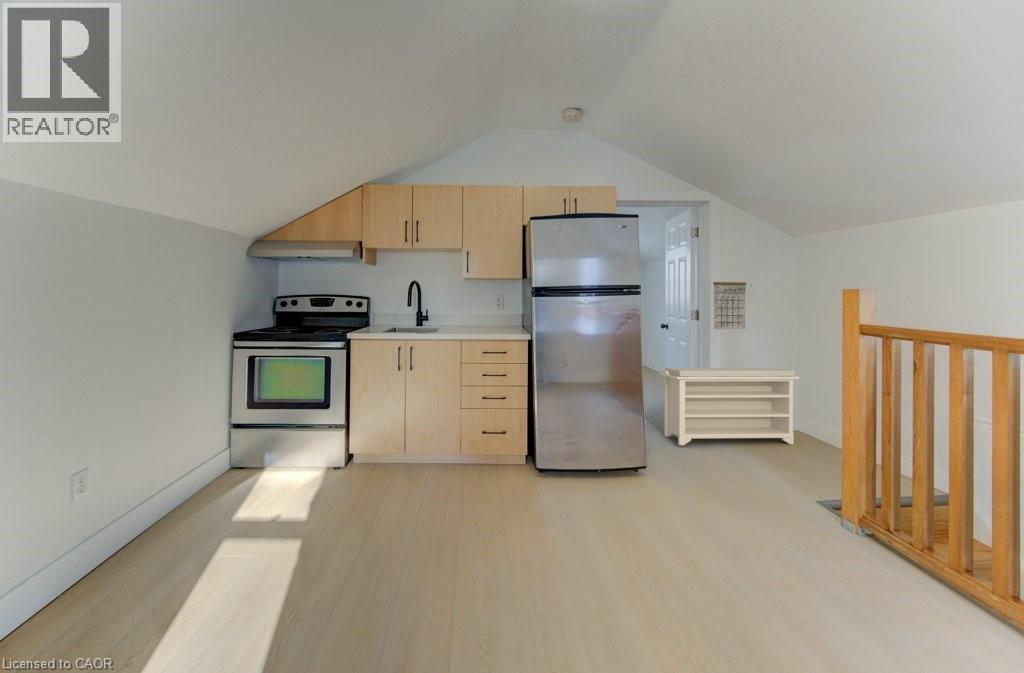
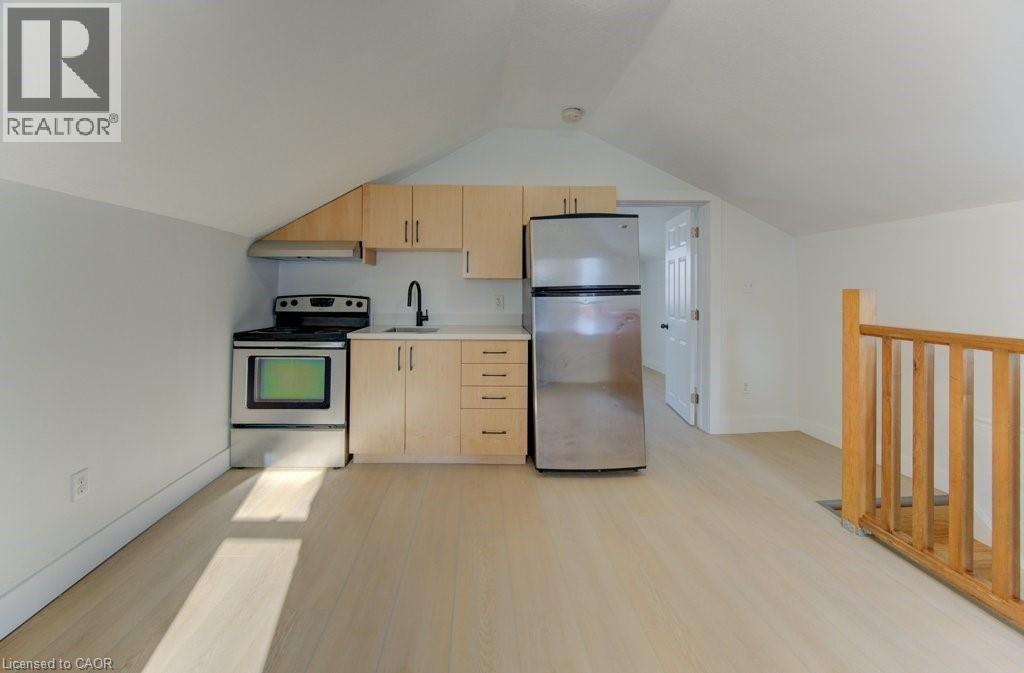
- bench (727, 404)
- calendar (729, 300)
